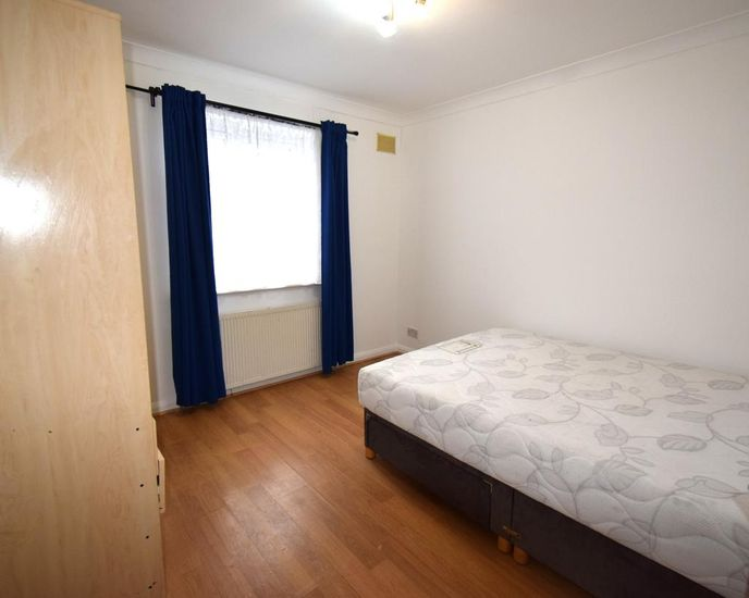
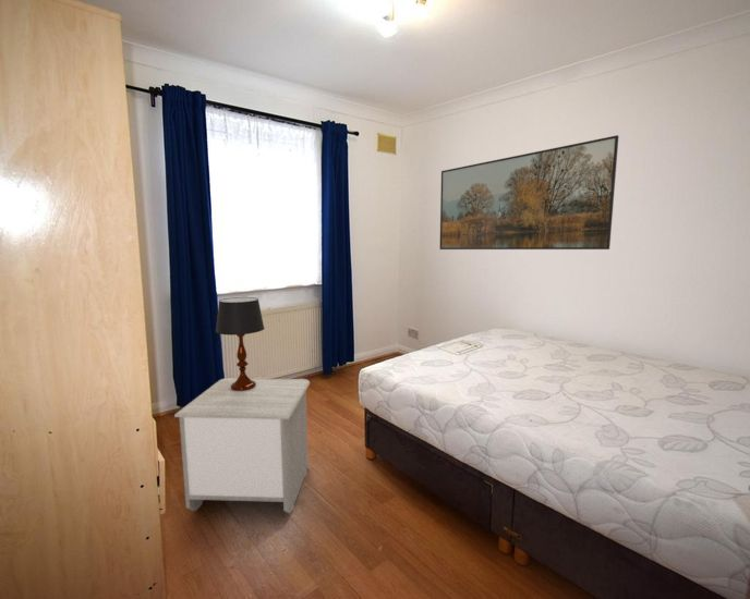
+ table lamp (241, 343)
+ nightstand (253, 441)
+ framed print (511, 204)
